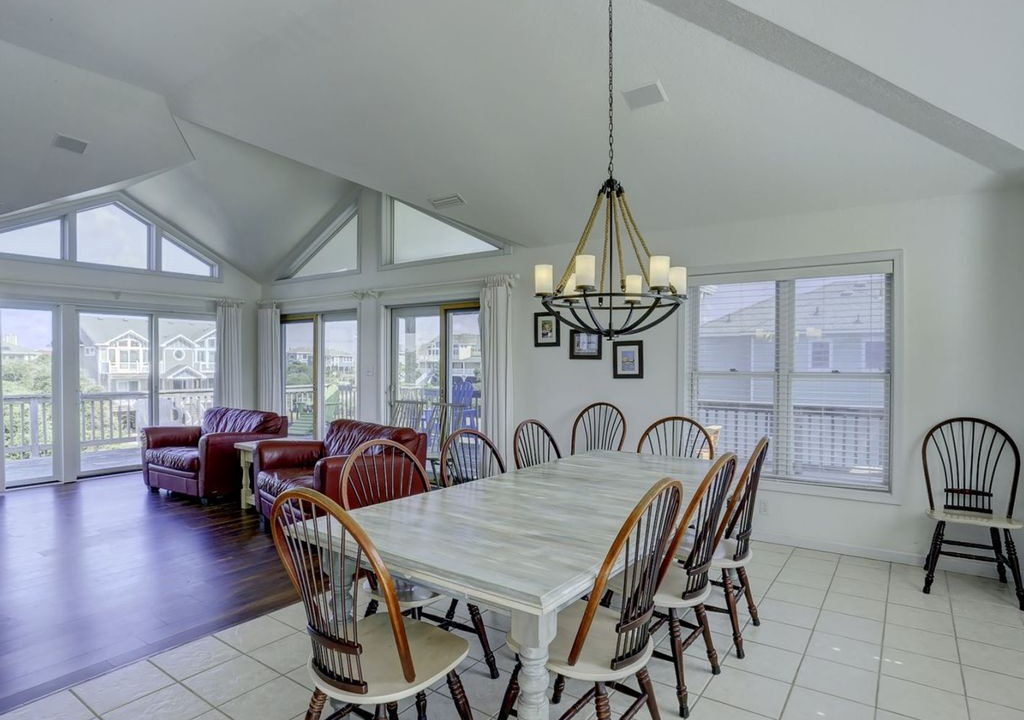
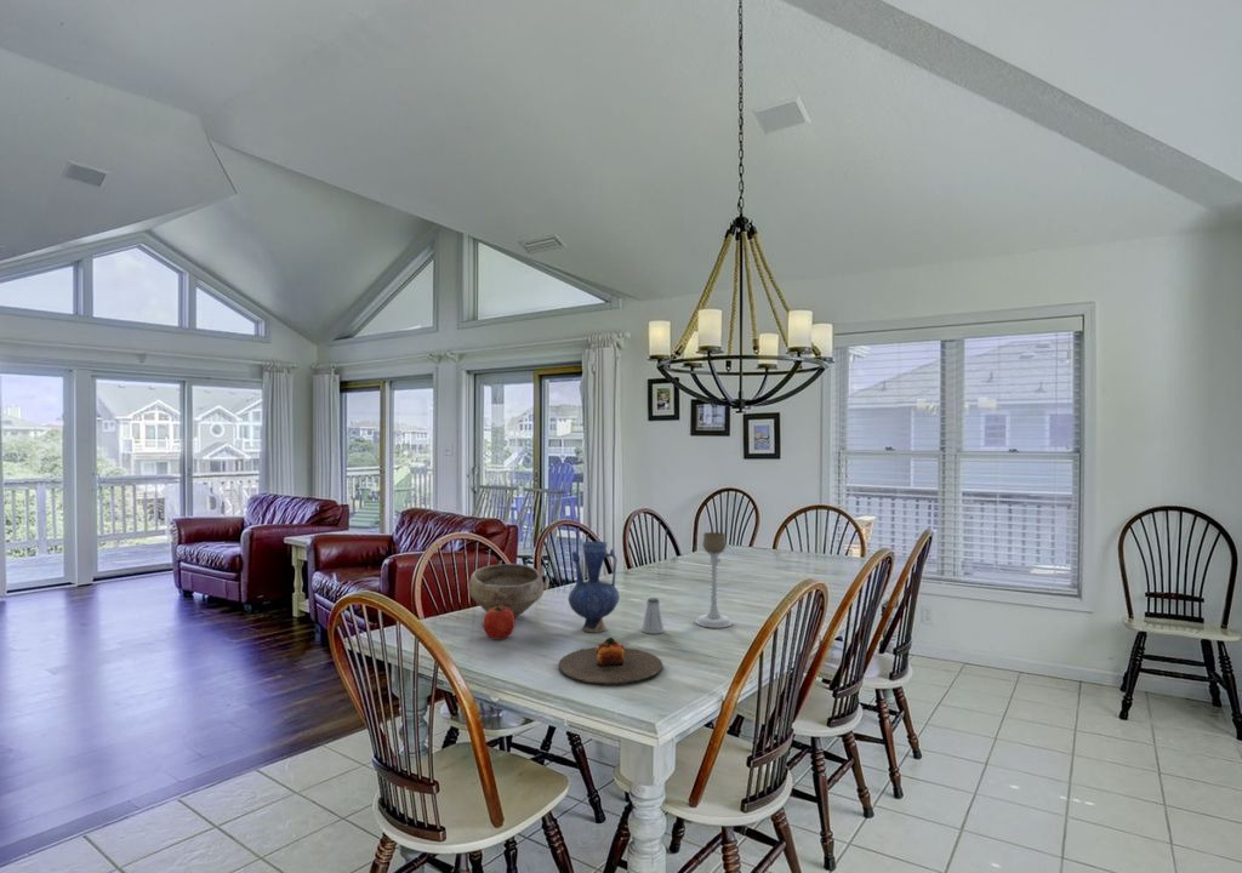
+ plate (610, 651)
+ bowl (506, 592)
+ vase (593, 586)
+ candle holder (713, 577)
+ apple (498, 621)
+ saltshaker (653, 615)
